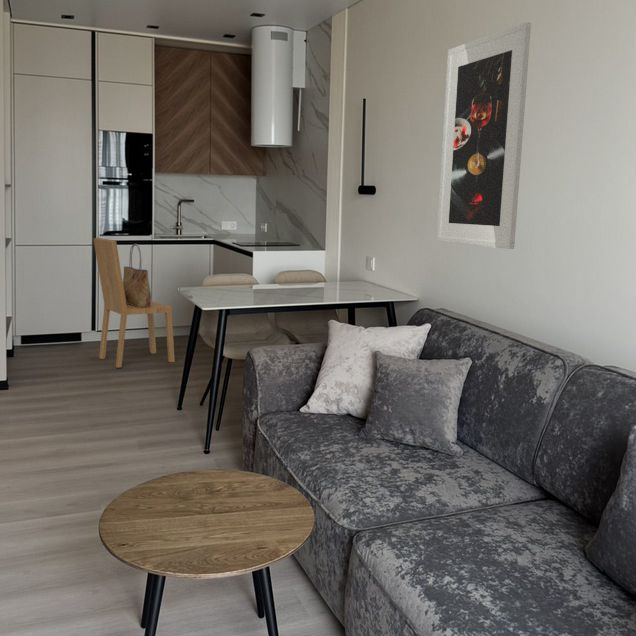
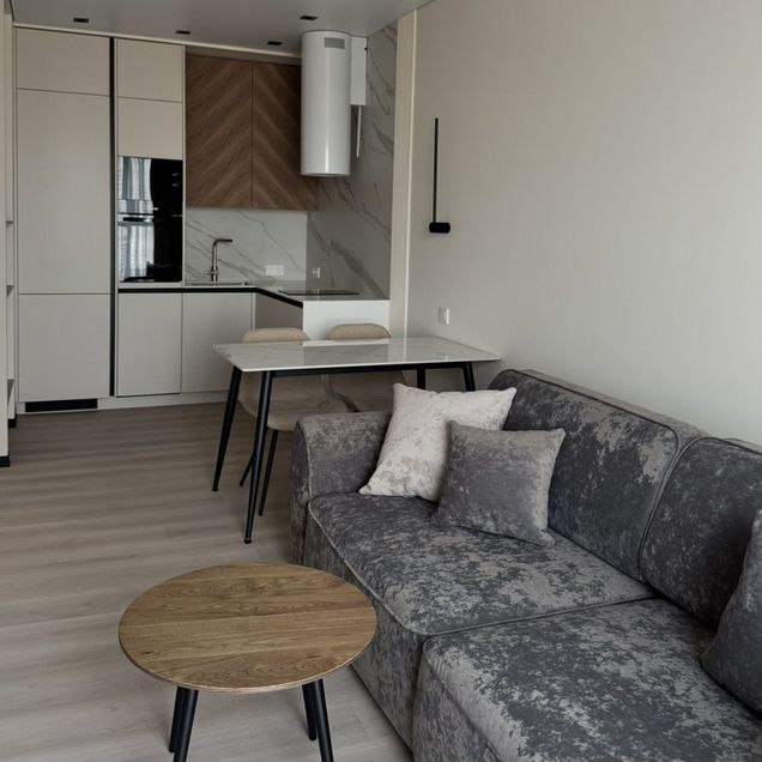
- tote bag (135, 274)
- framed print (479, 143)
- dining chair (133, 305)
